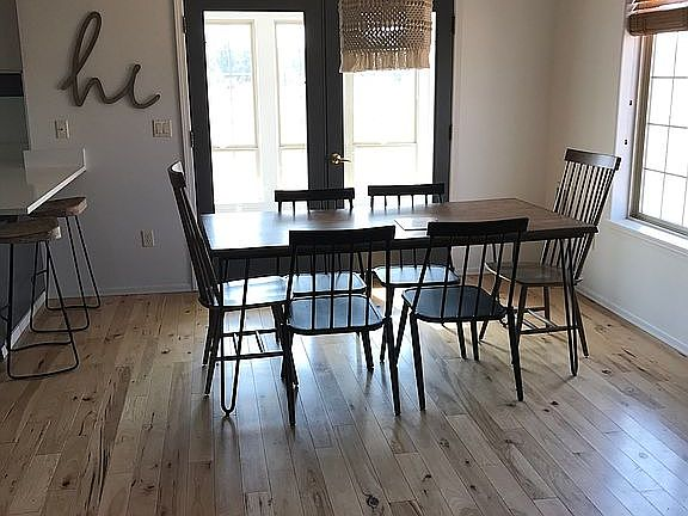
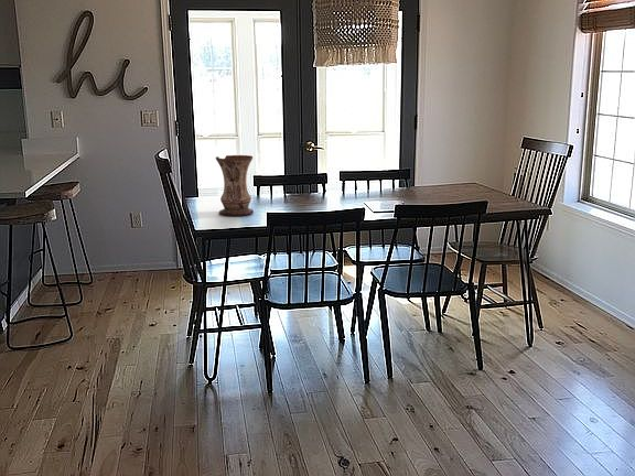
+ vase (235, 184)
